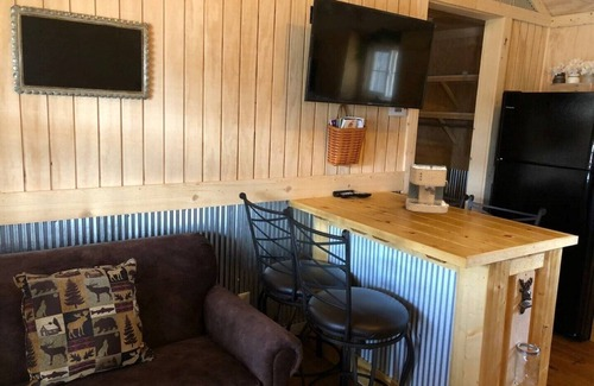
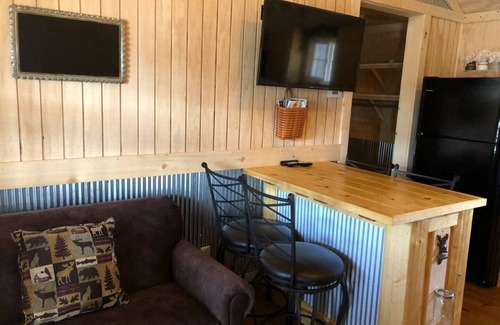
- coffee maker (428, 186)
